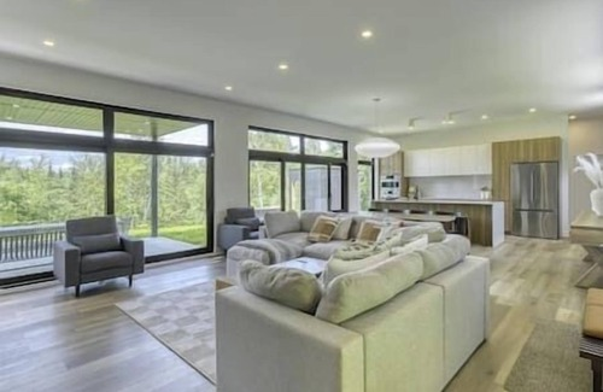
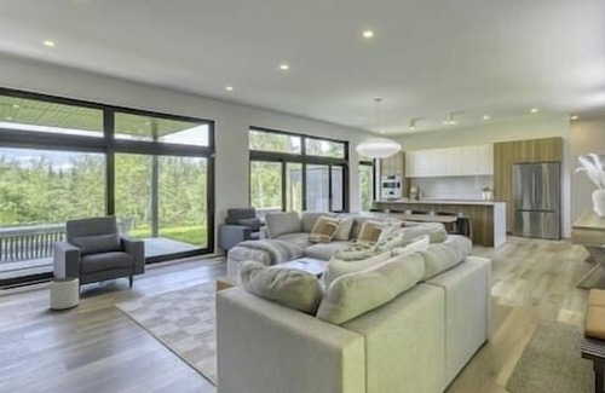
+ plant pot (64, 293)
